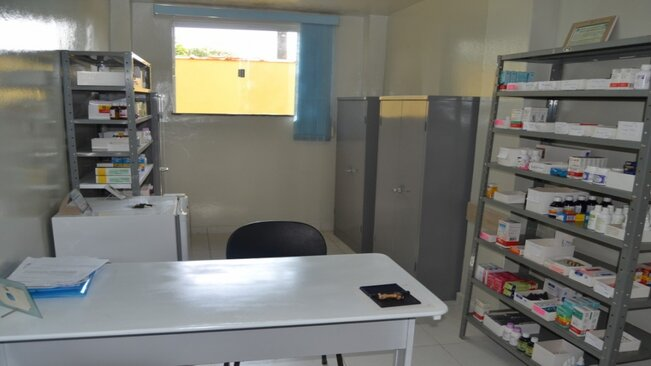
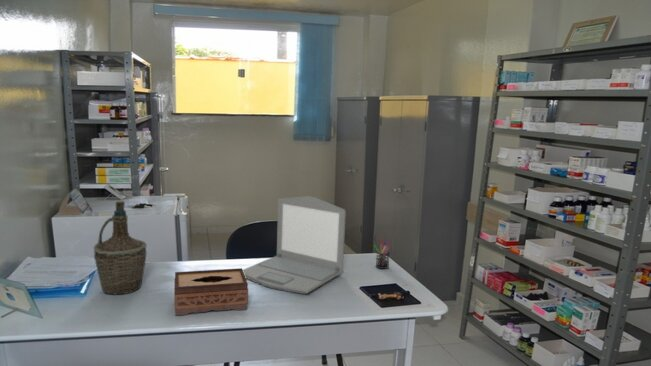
+ laptop (290, 239)
+ pen holder (381, 253)
+ tissue box (210, 290)
+ bottle (120, 244)
